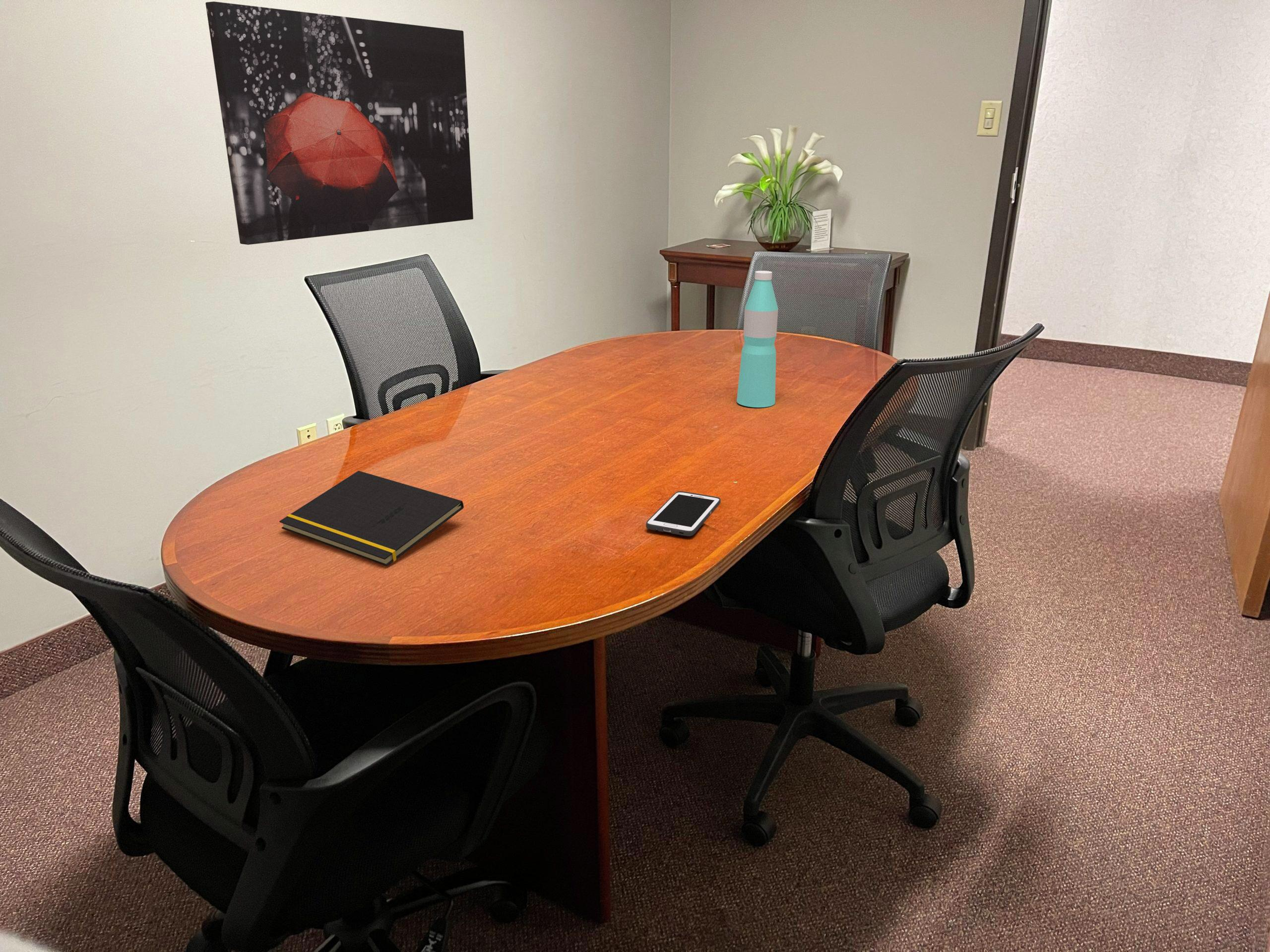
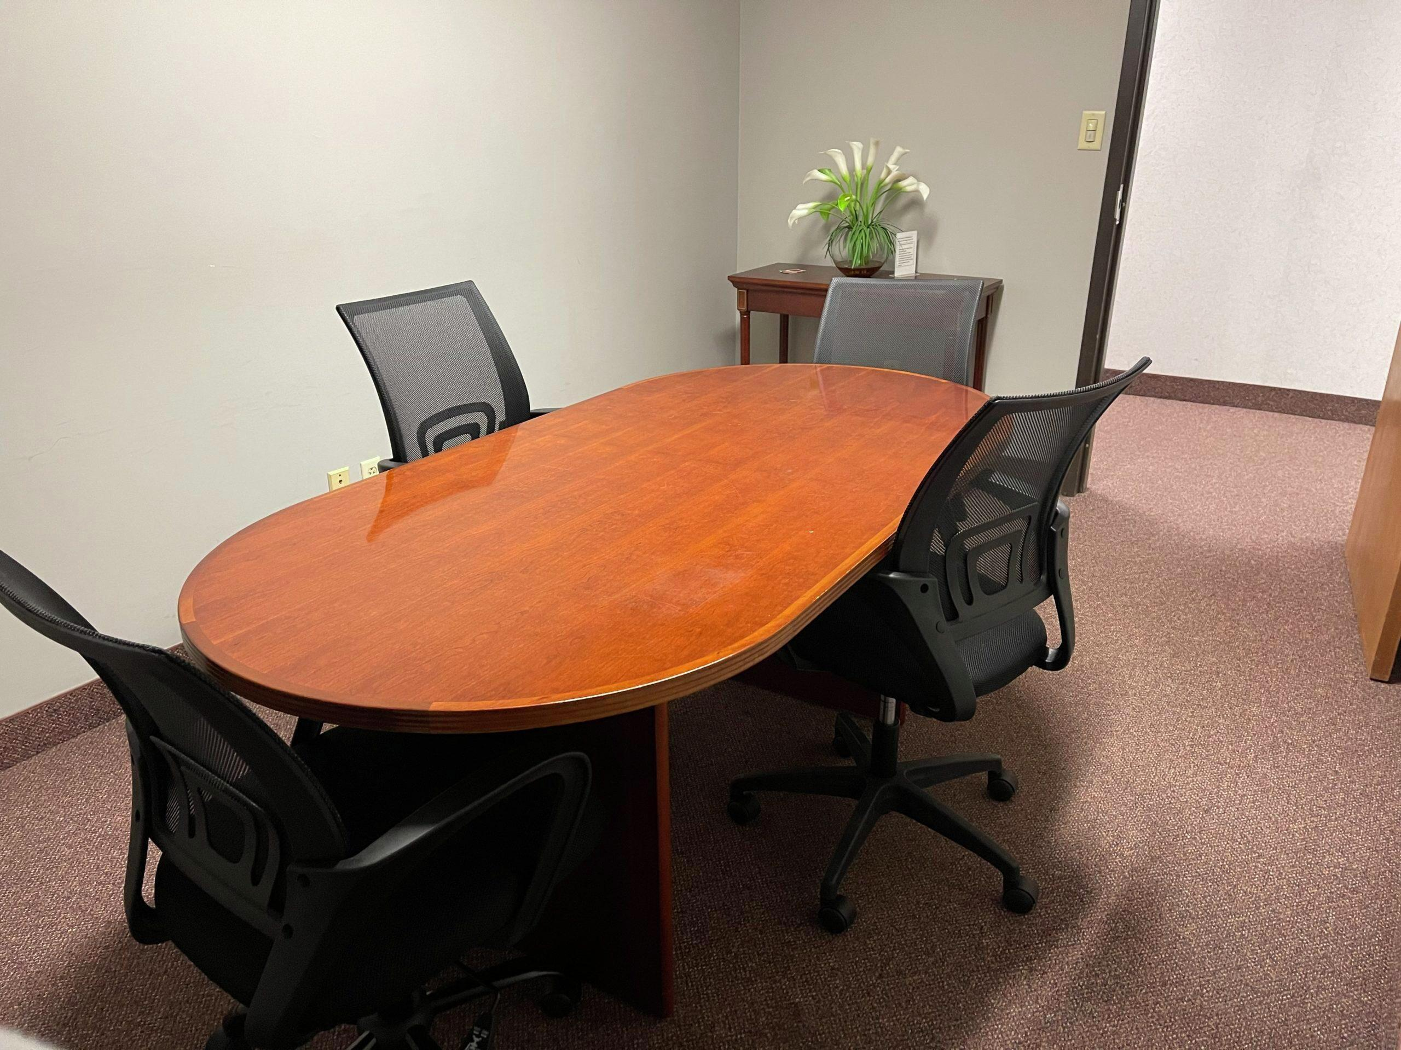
- water bottle (760, 339)
- cell phone (684, 513)
- notepad (372, 515)
- wall art (361, 128)
